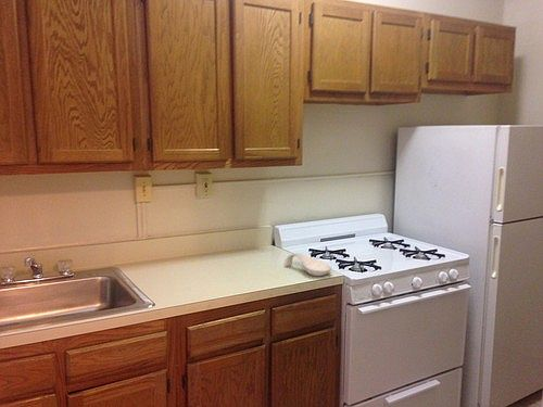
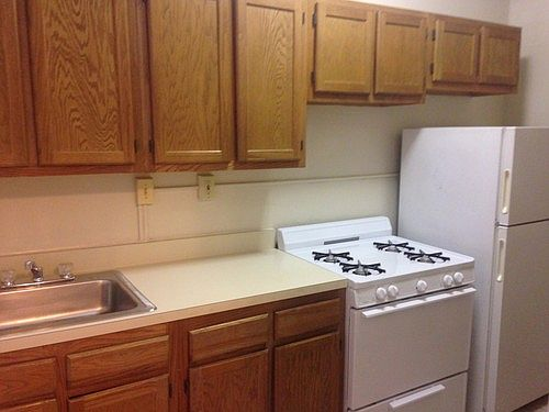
- spoon rest (306, 263)
